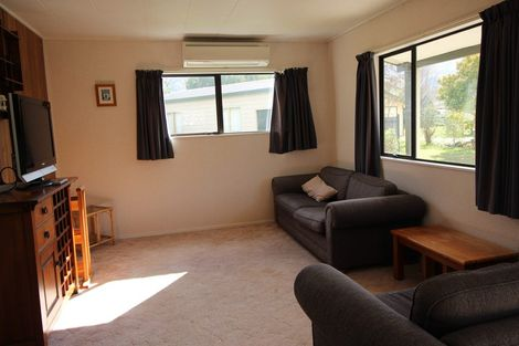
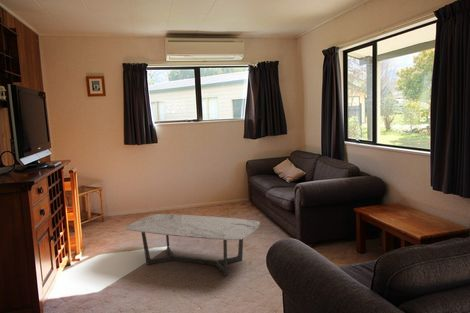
+ coffee table (193, 237)
